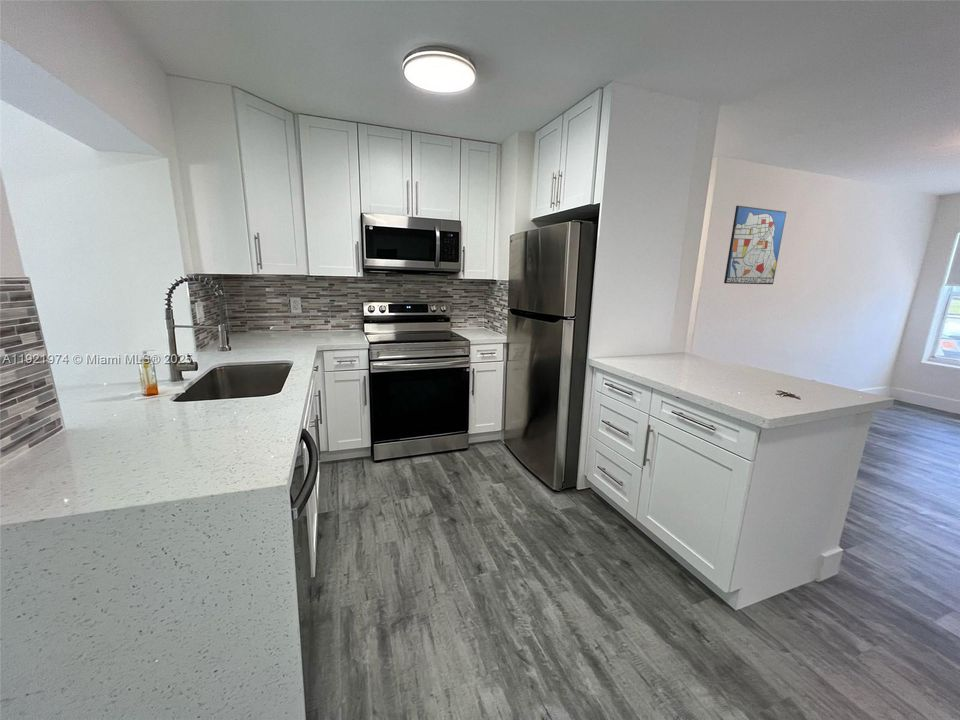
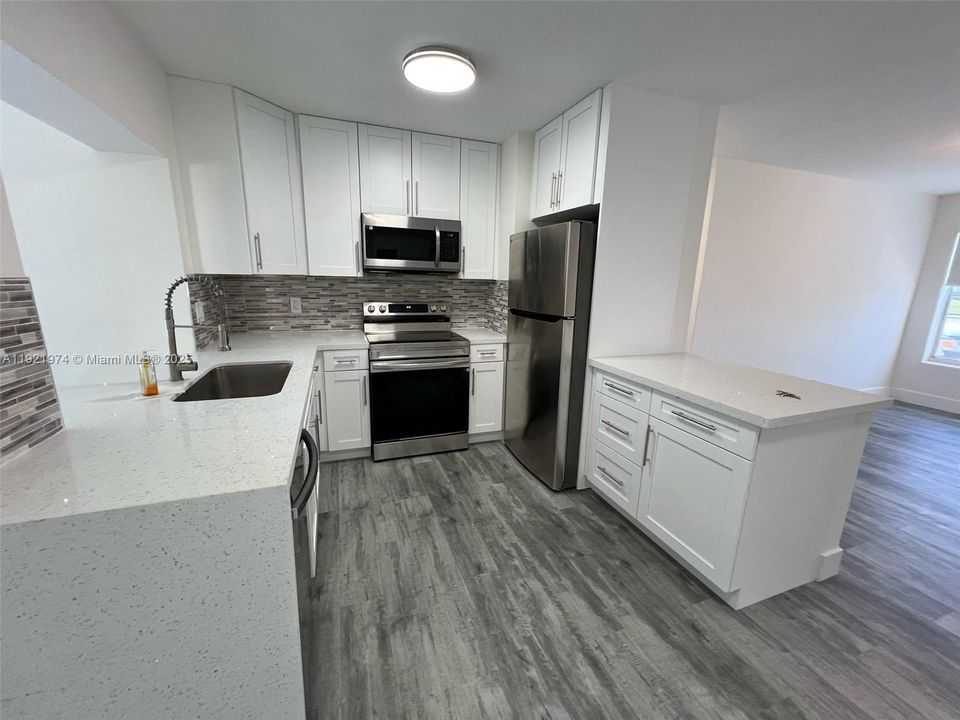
- wall art (755, 247)
